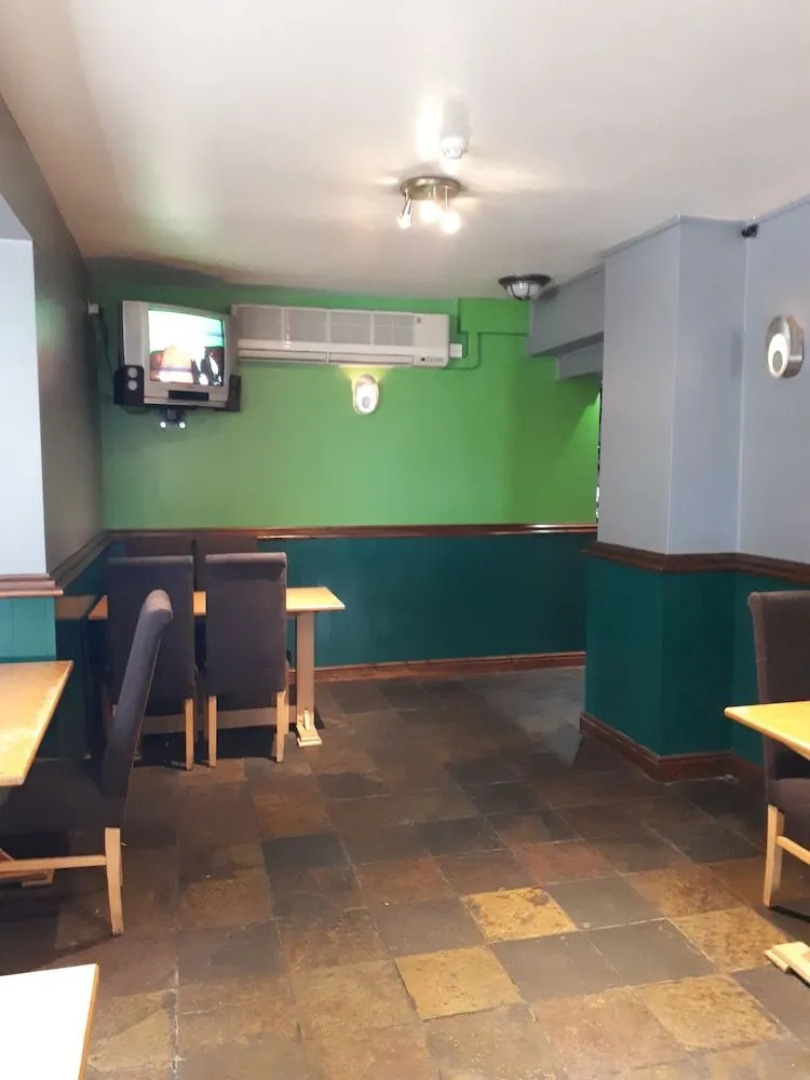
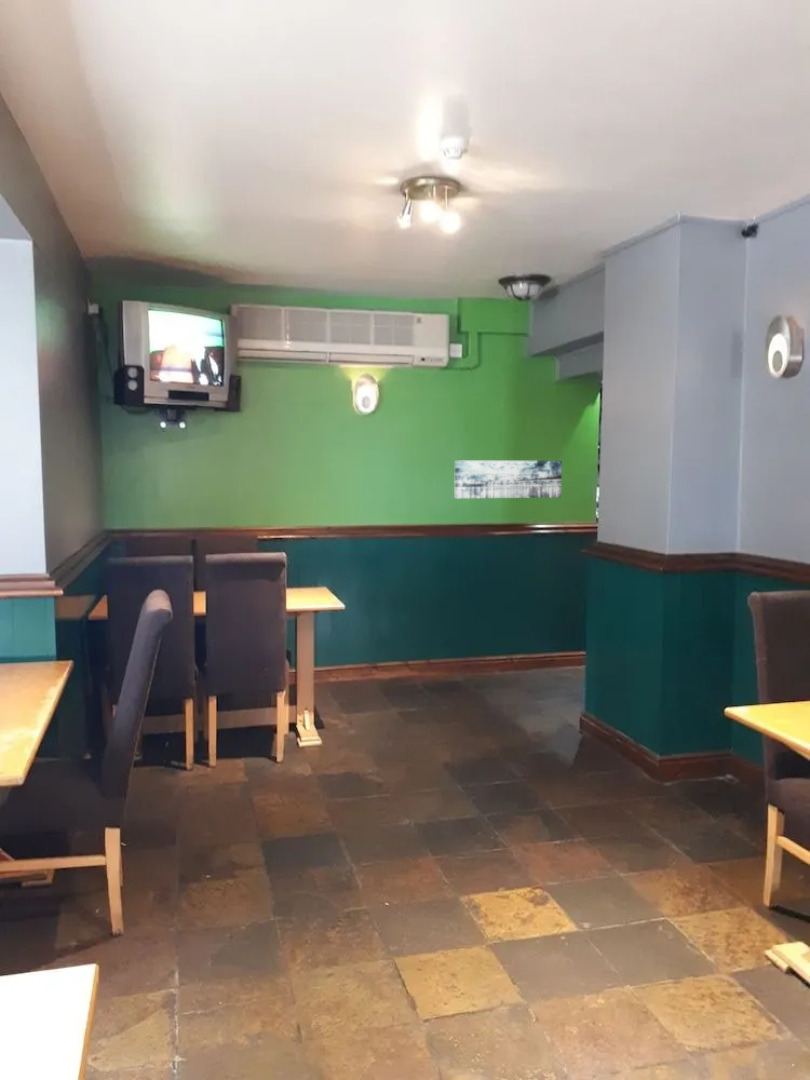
+ wall art (508, 479)
